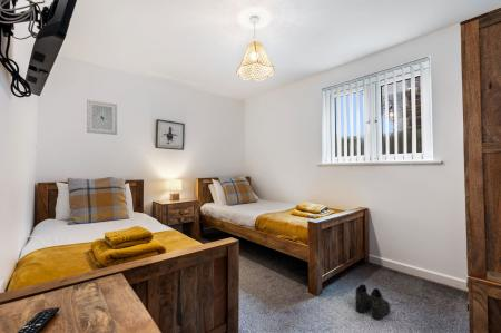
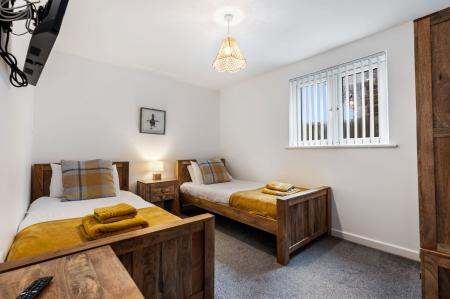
- wall art (102, 117)
- boots (372, 297)
